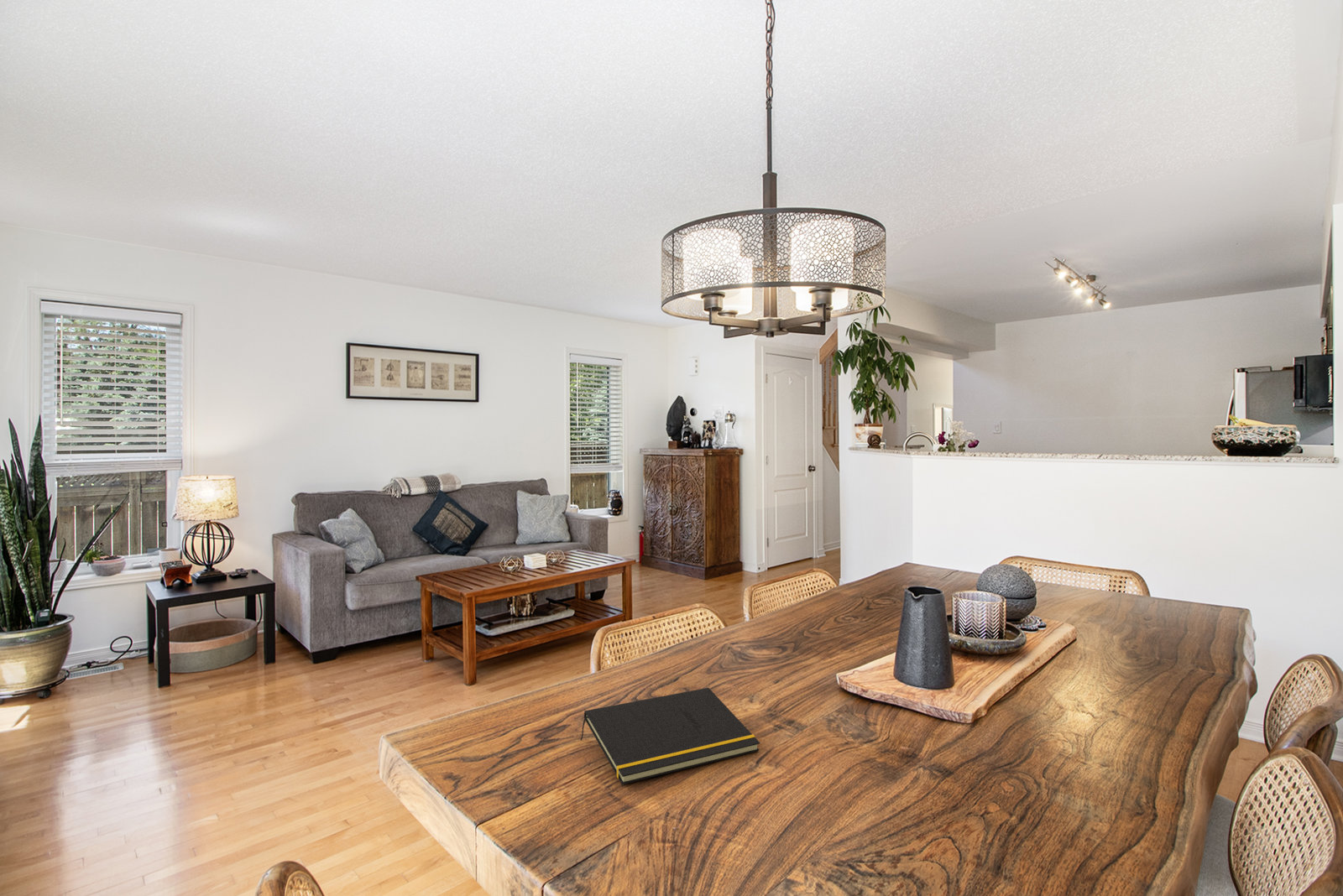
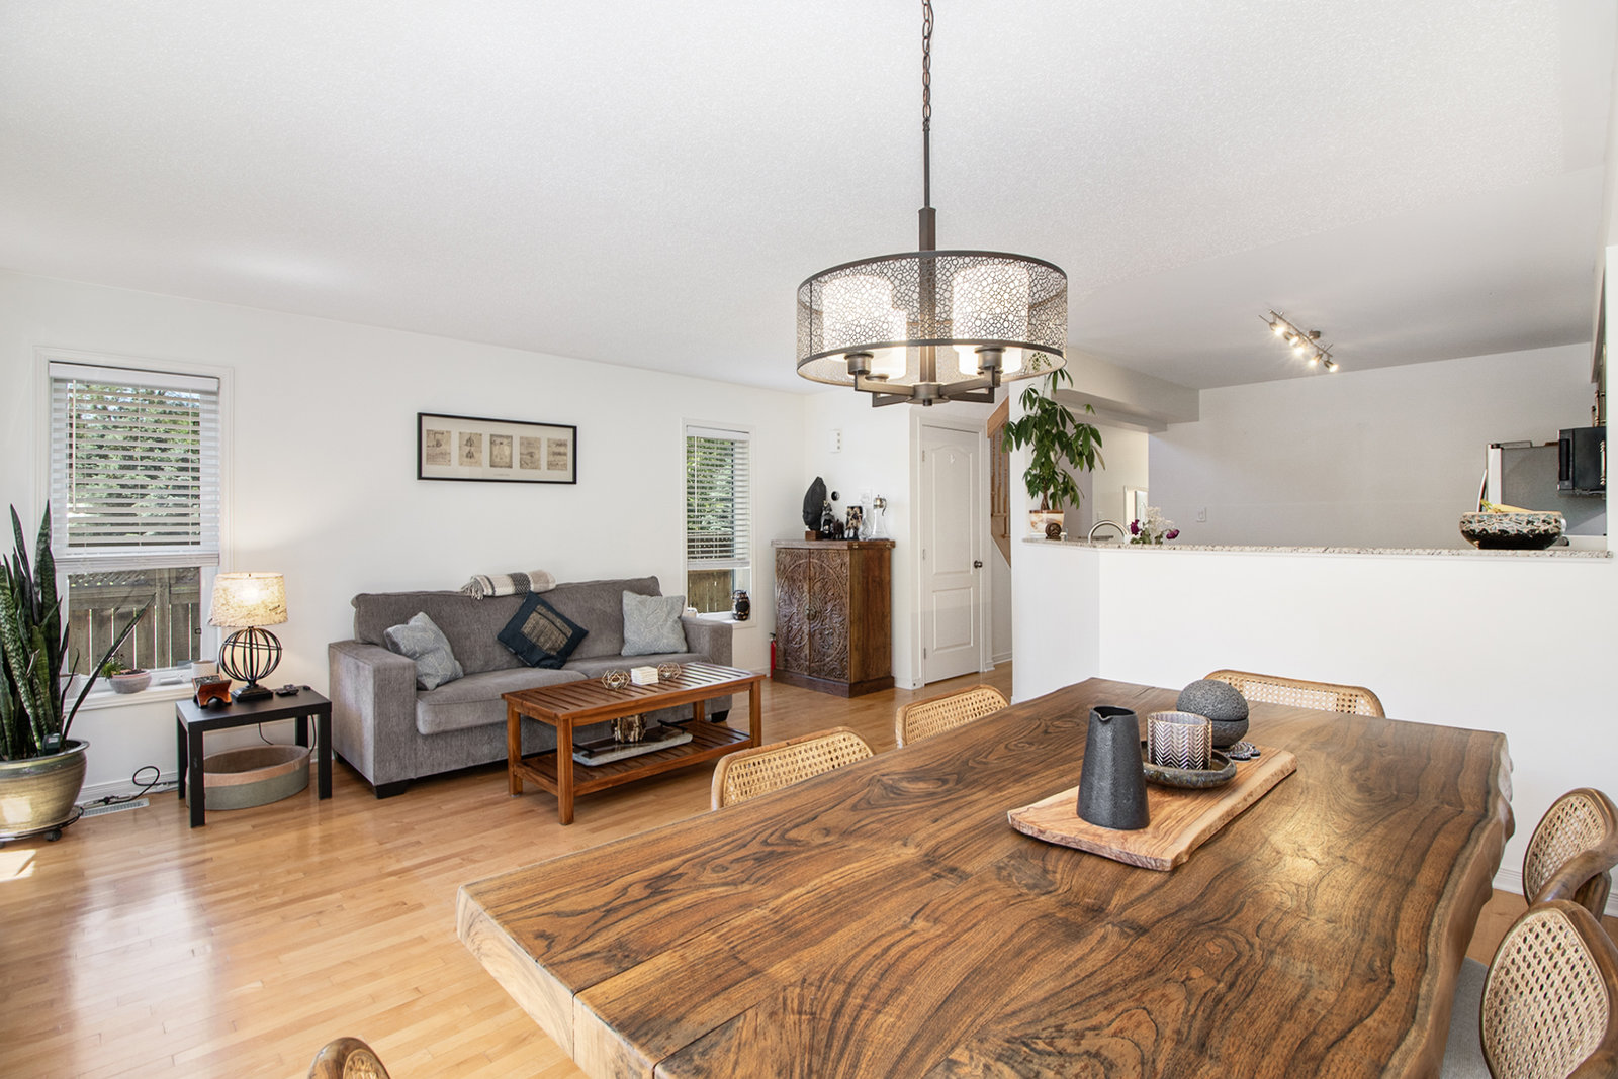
- notepad (670, 730)
